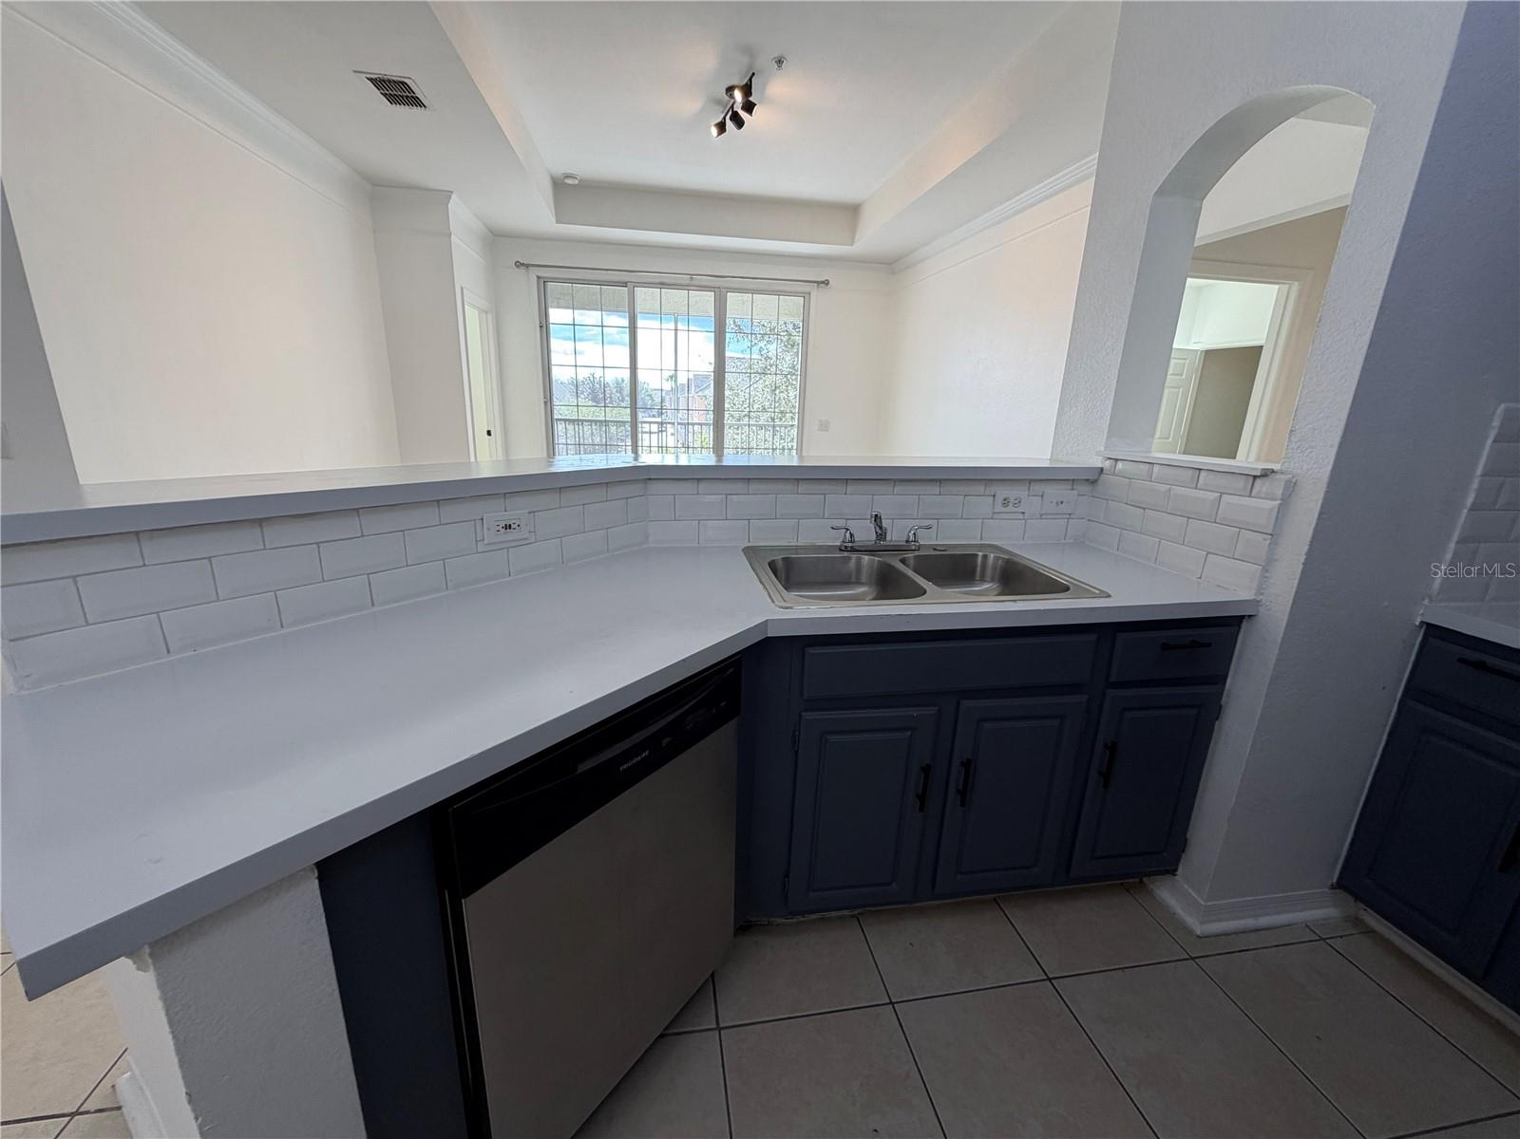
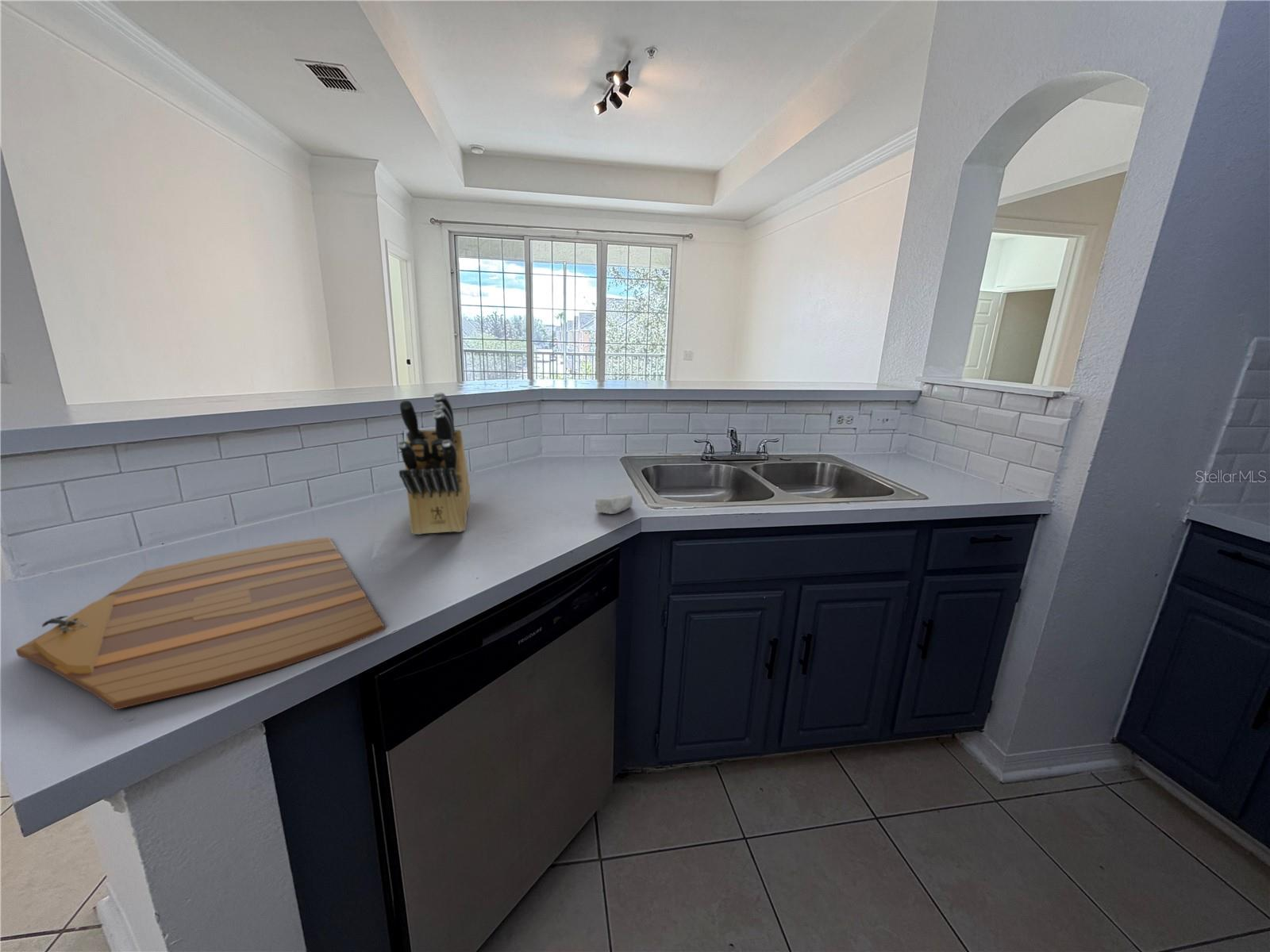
+ knife block (437, 457)
+ soap bar (615, 501)
+ cutting board (210, 604)
